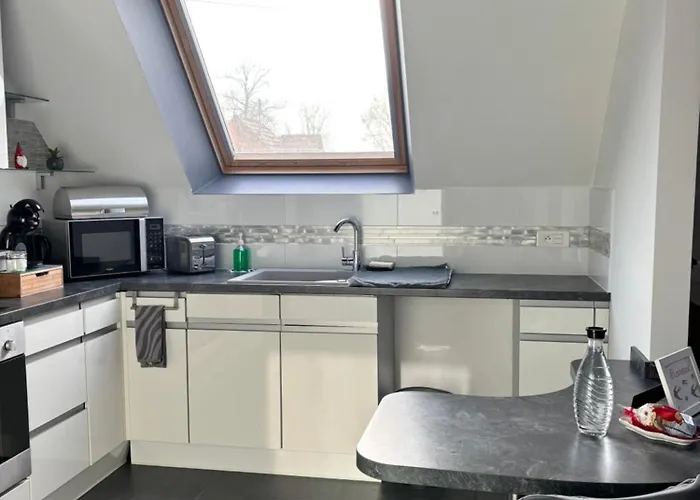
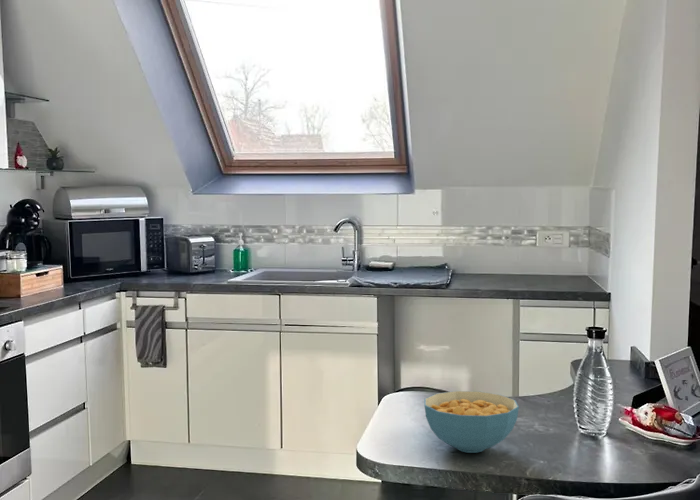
+ cereal bowl (470, 425)
